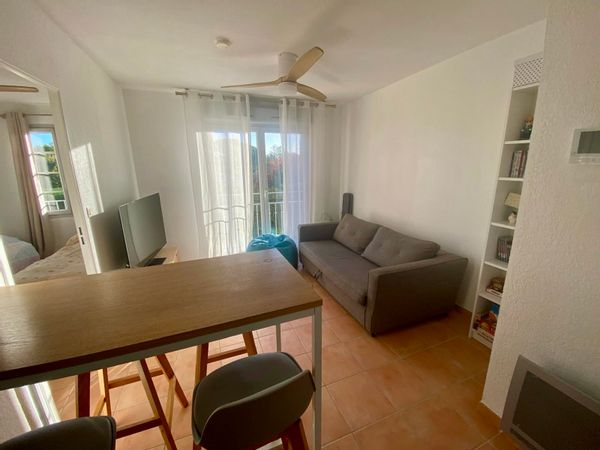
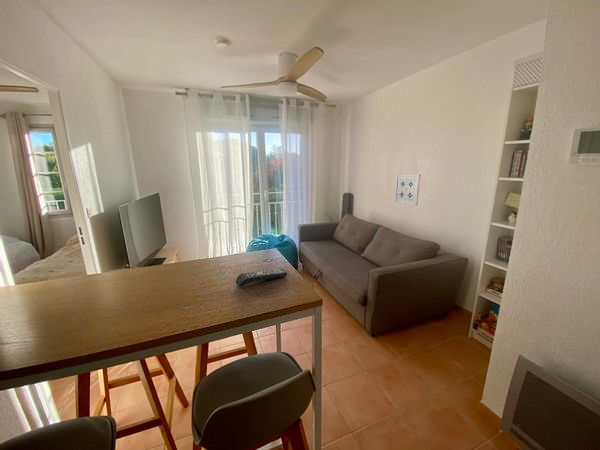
+ remote control (262, 275)
+ wall art (406, 189)
